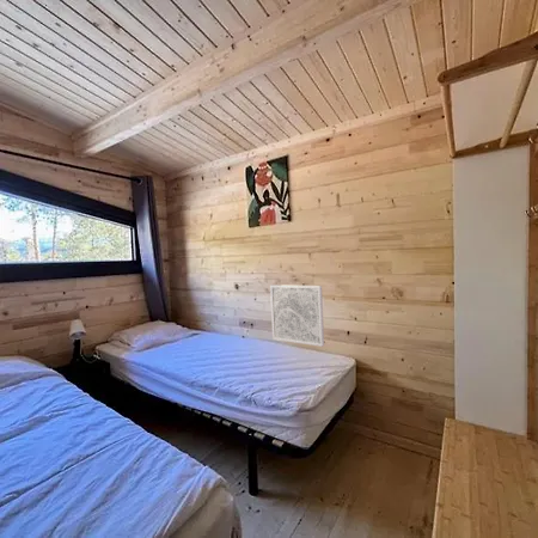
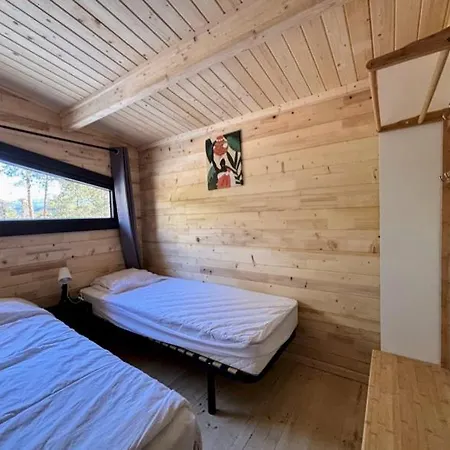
- wall art (295, 313)
